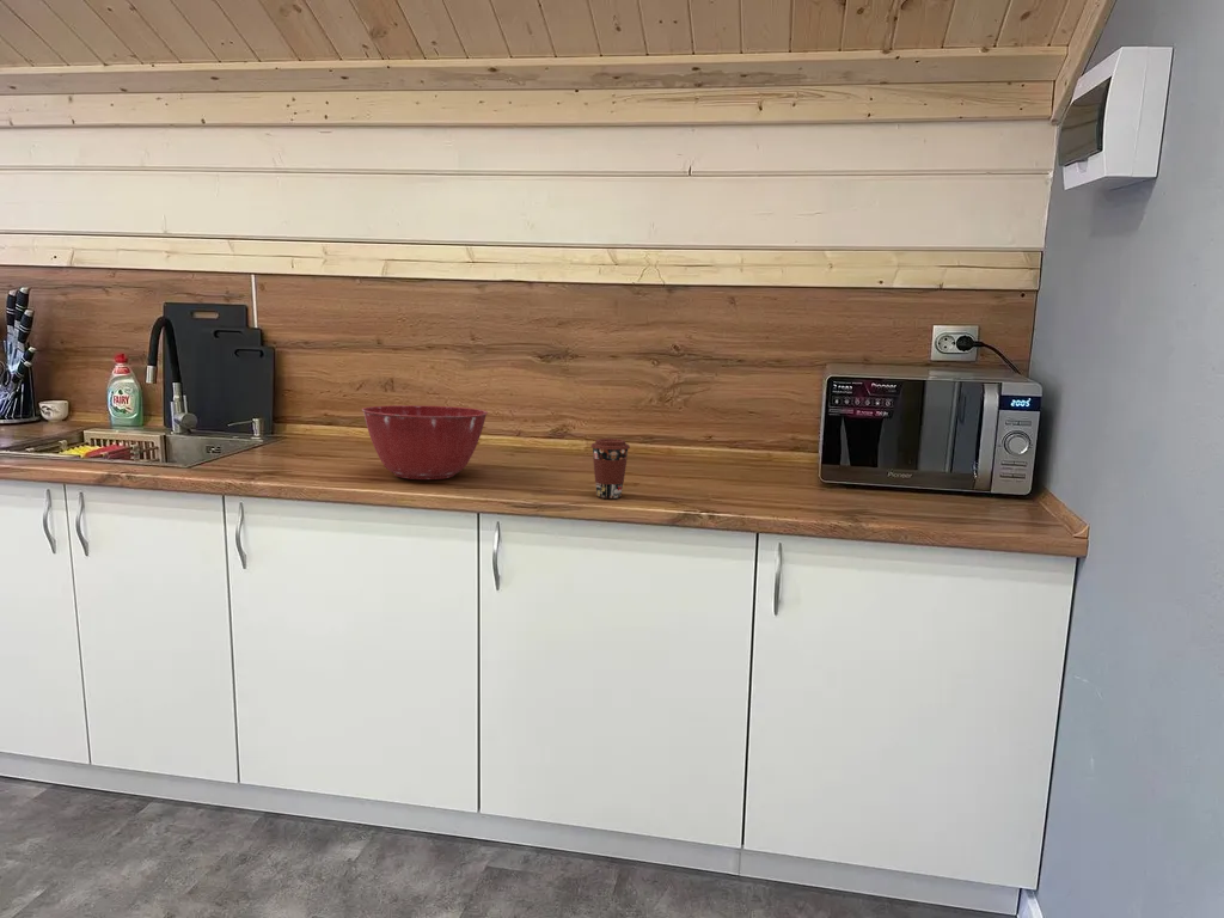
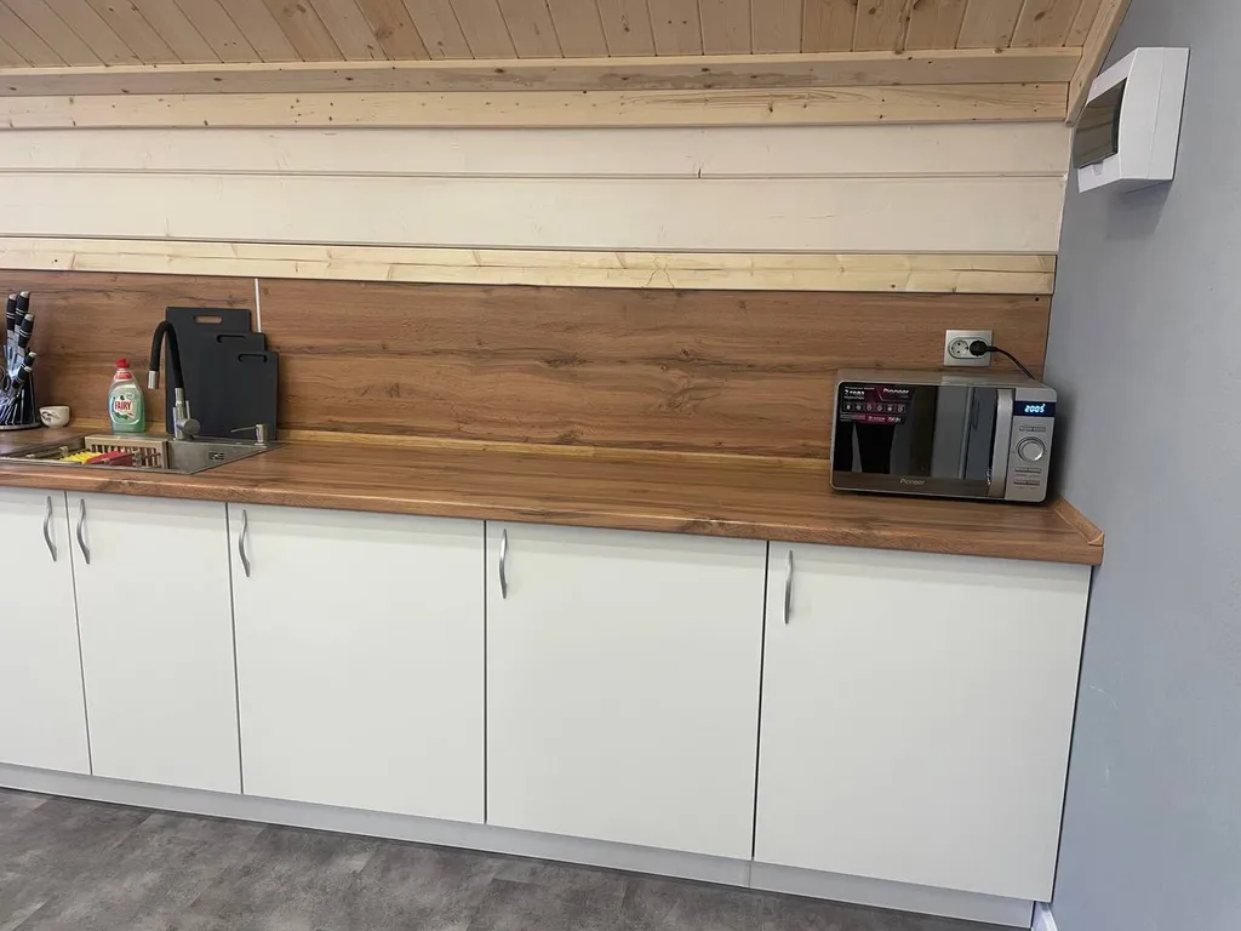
- coffee cup (610, 467)
- mixing bowl (426, 442)
